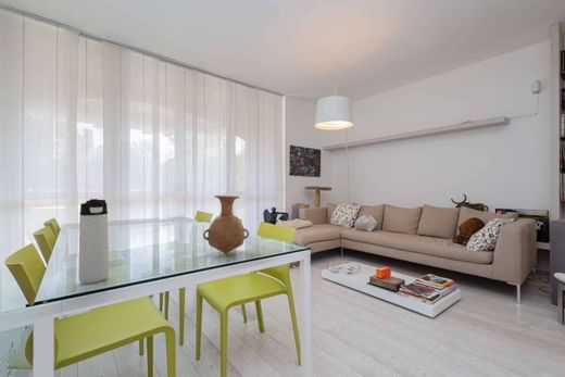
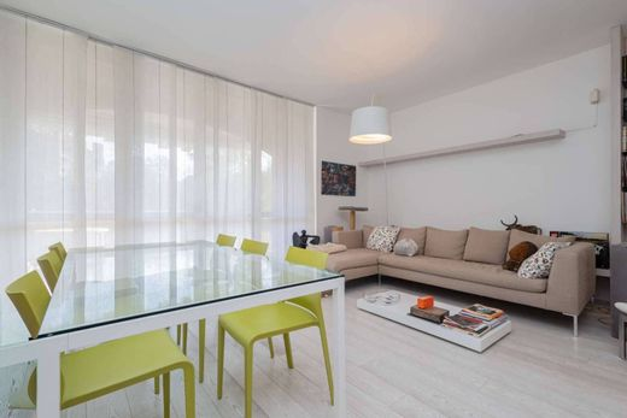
- vase (226, 224)
- thermos bottle (95, 240)
